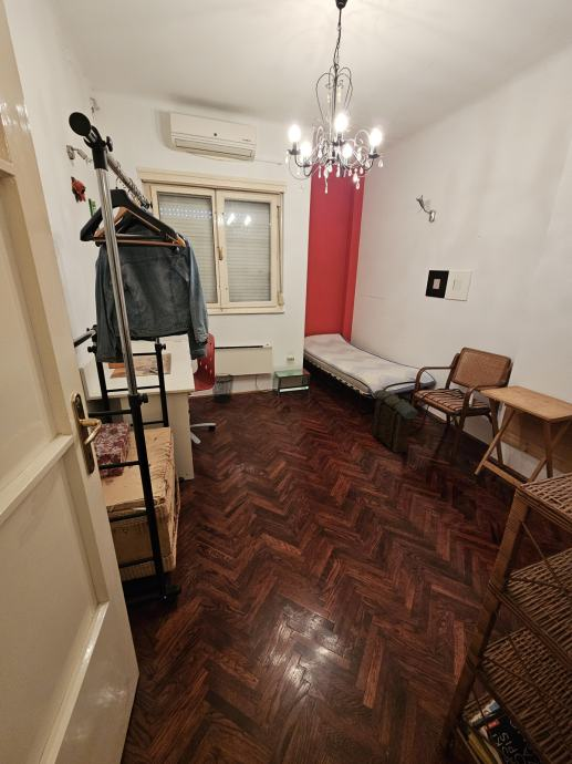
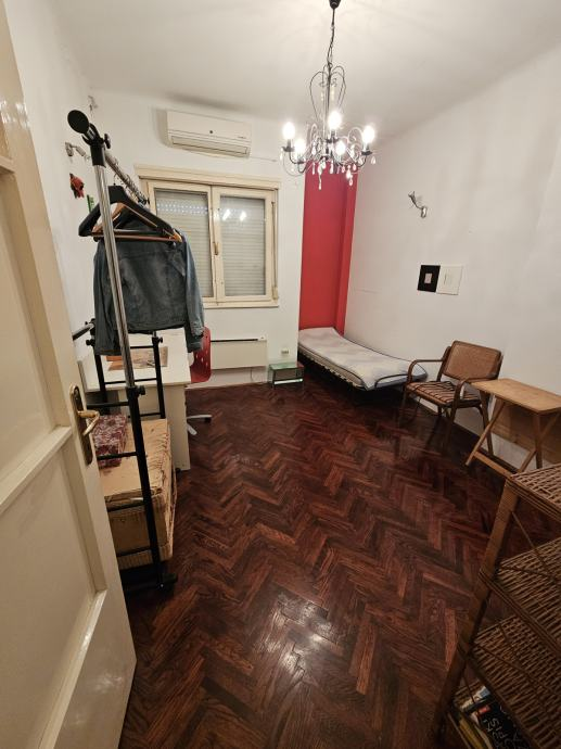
- backpack (392, 419)
- wastebasket (221, 389)
